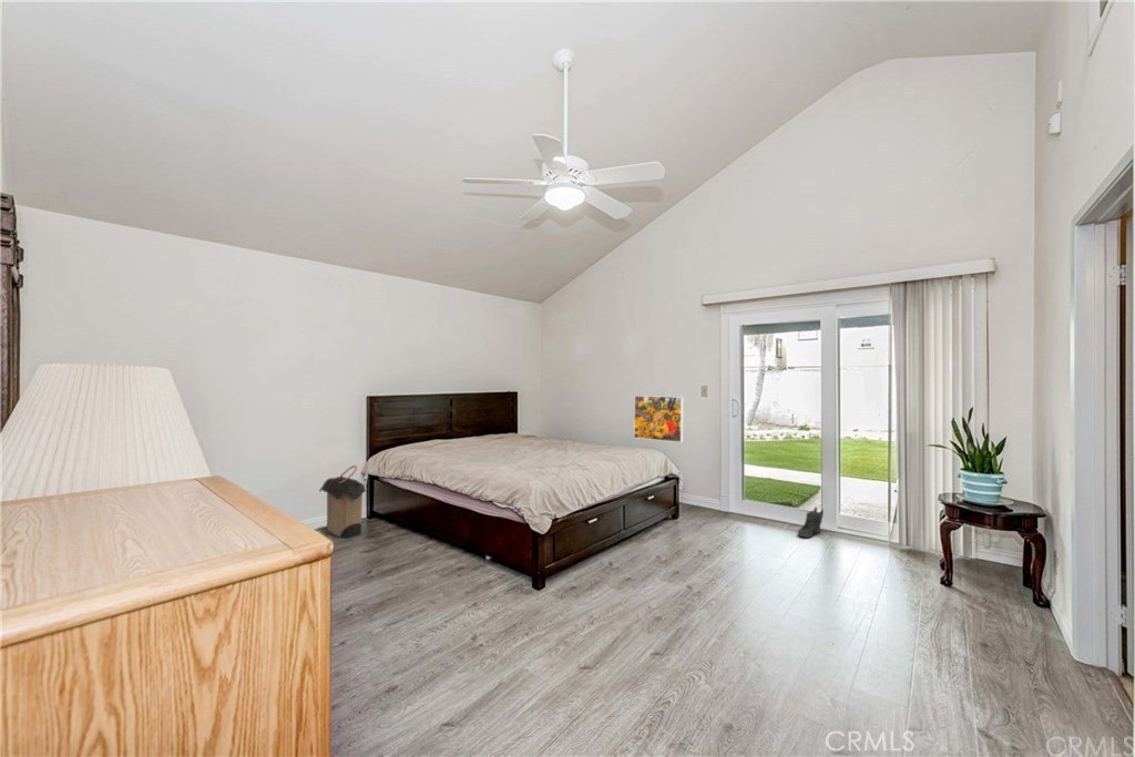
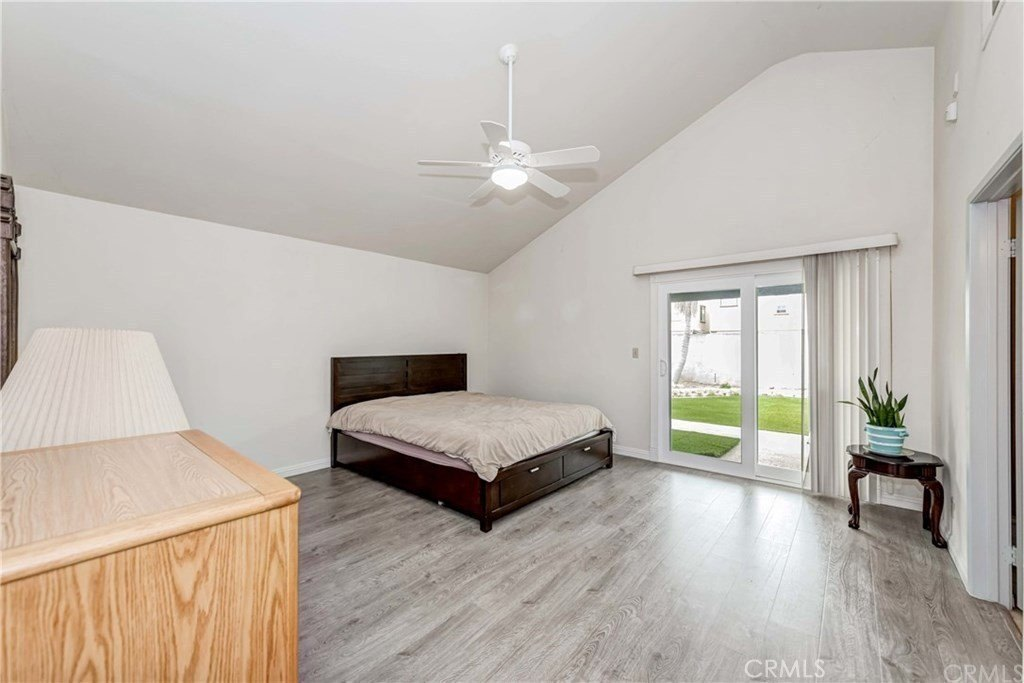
- sneaker (809, 521)
- laundry hamper (342, 499)
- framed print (657, 418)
